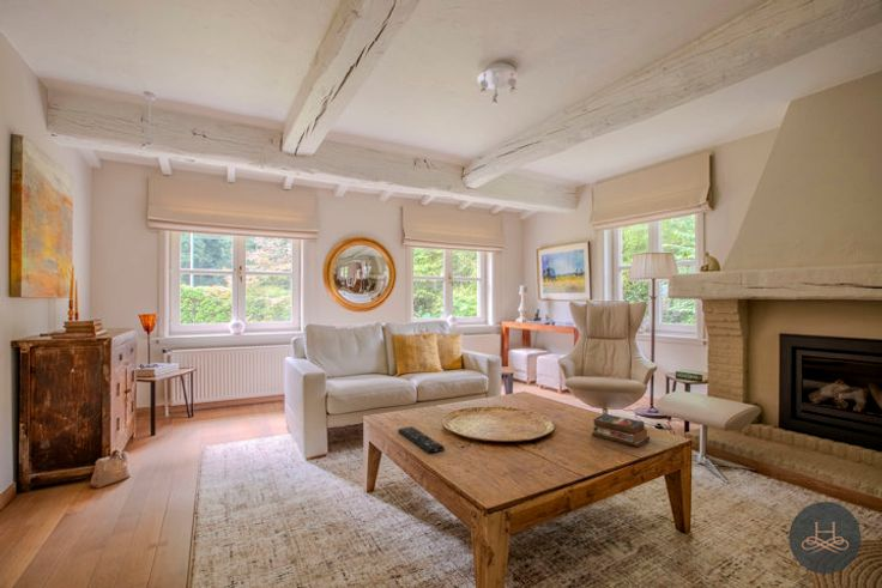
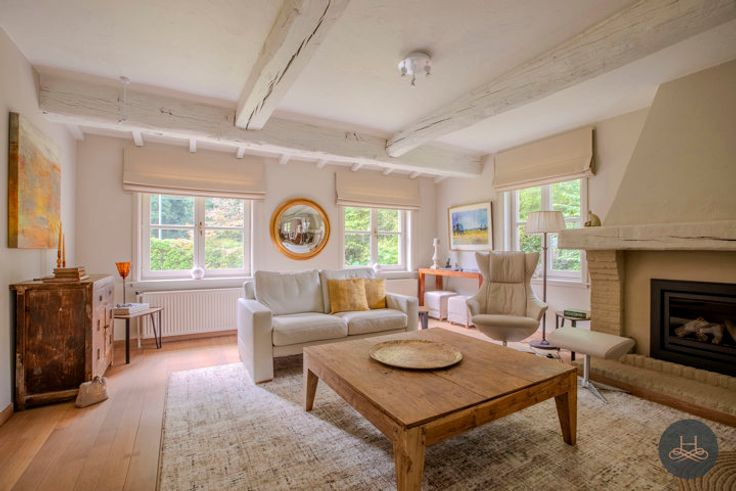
- books (620, 428)
- remote control (419, 438)
